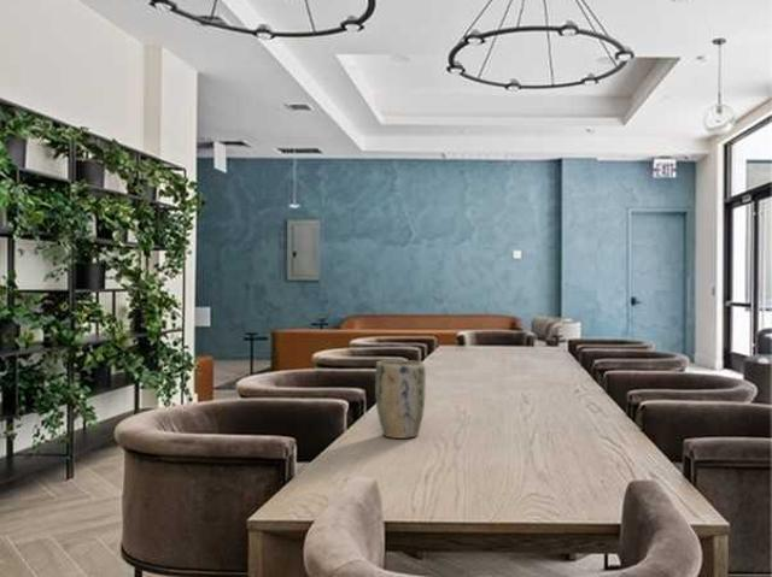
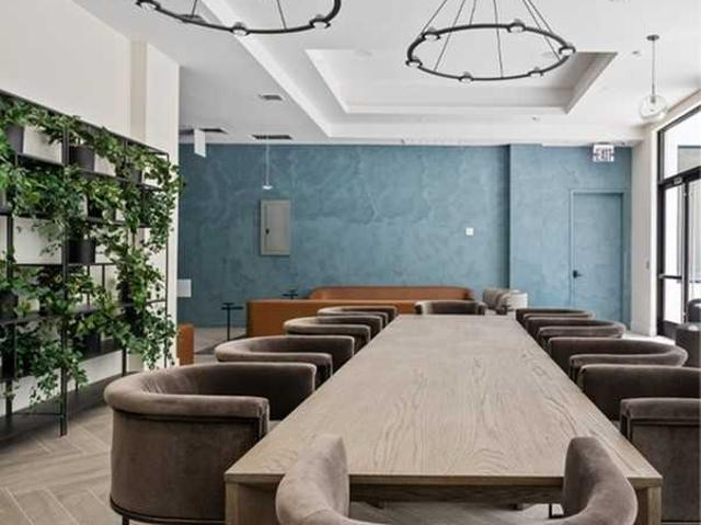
- plant pot (399, 399)
